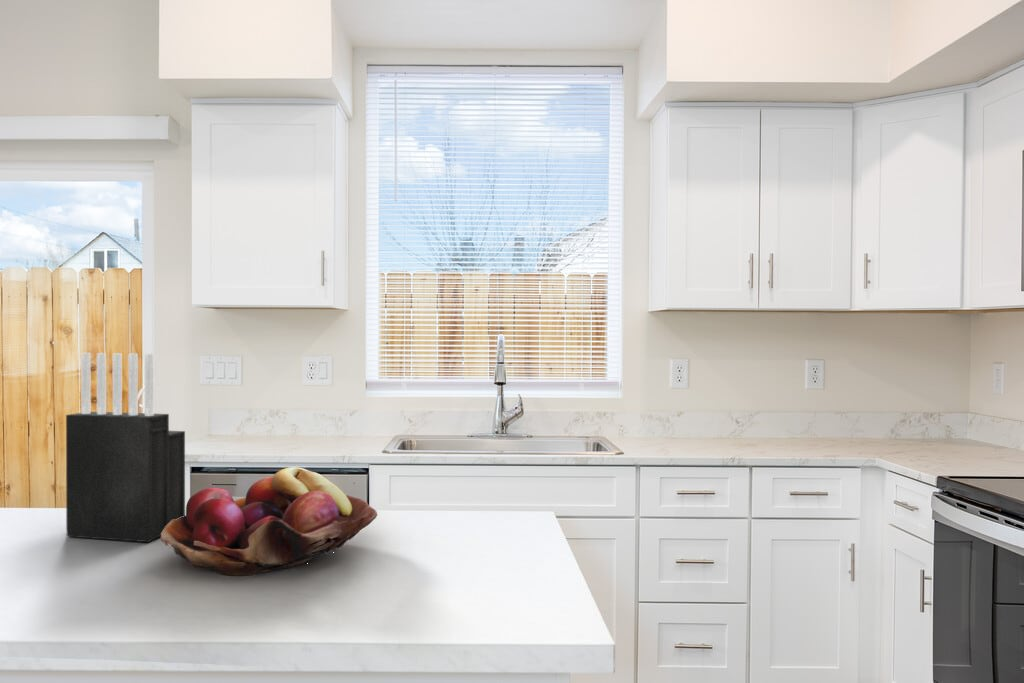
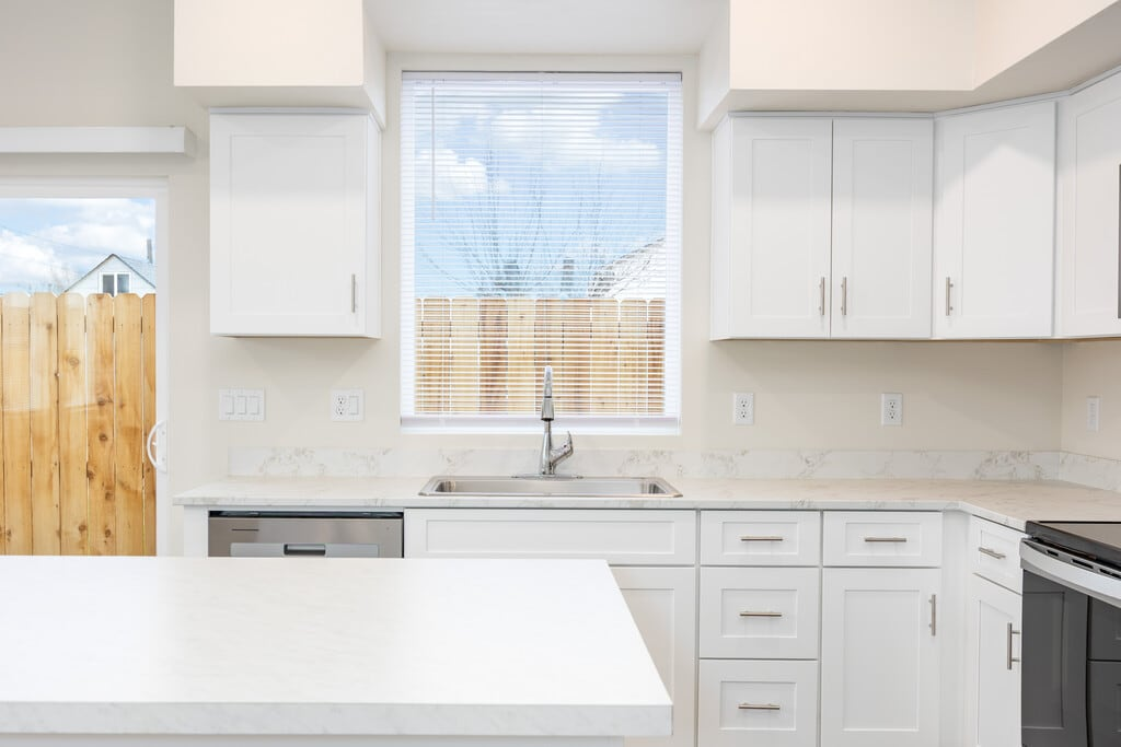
- fruit basket (277, 514)
- knife block (131, 441)
